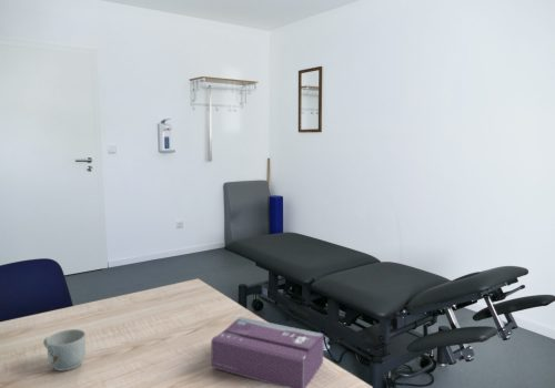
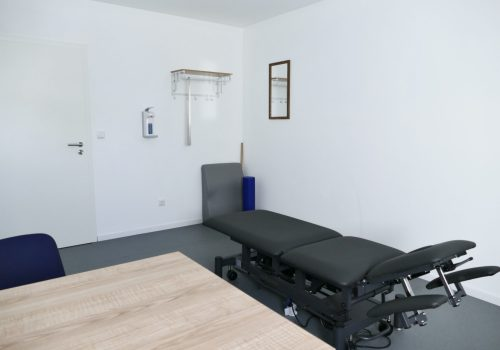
- mug (62, 349)
- tissue box (268, 349)
